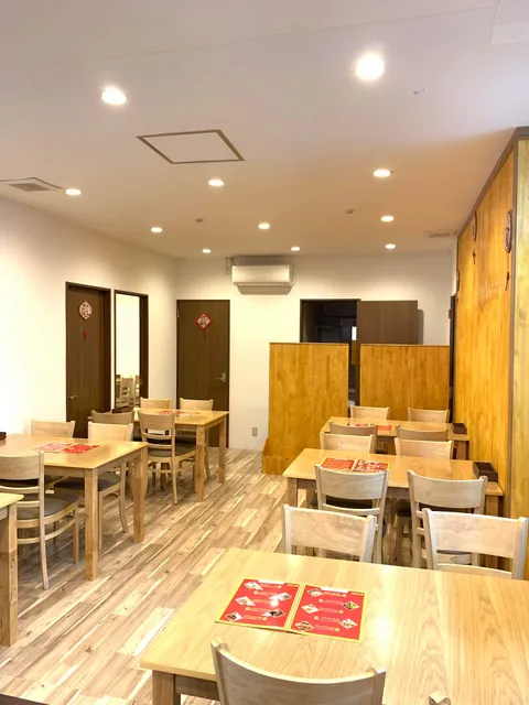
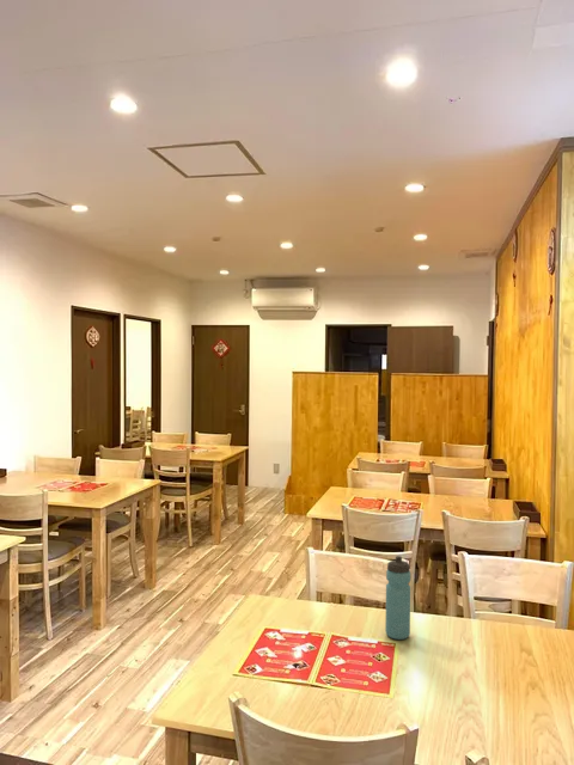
+ water bottle (397, 595)
